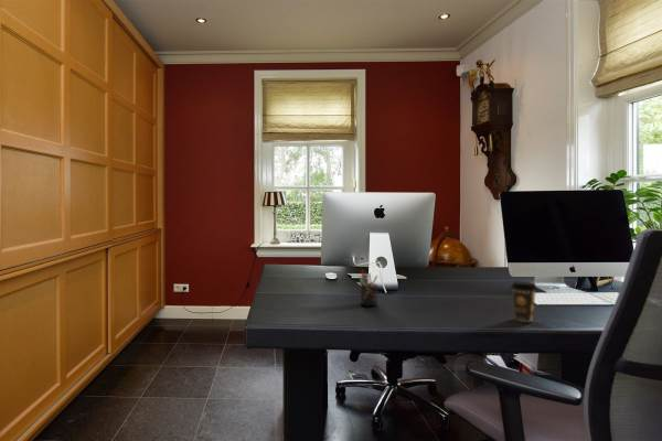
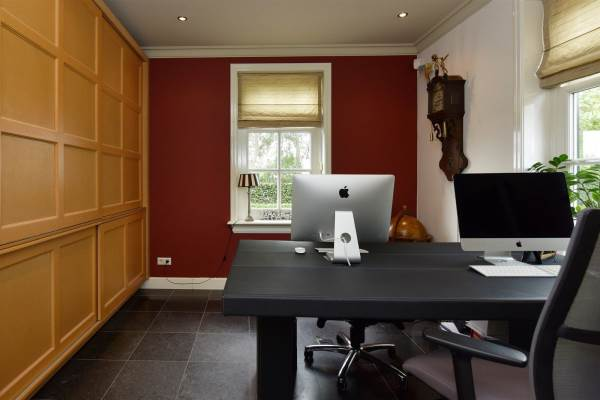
- coffee cup (523, 301)
- pen holder (366, 287)
